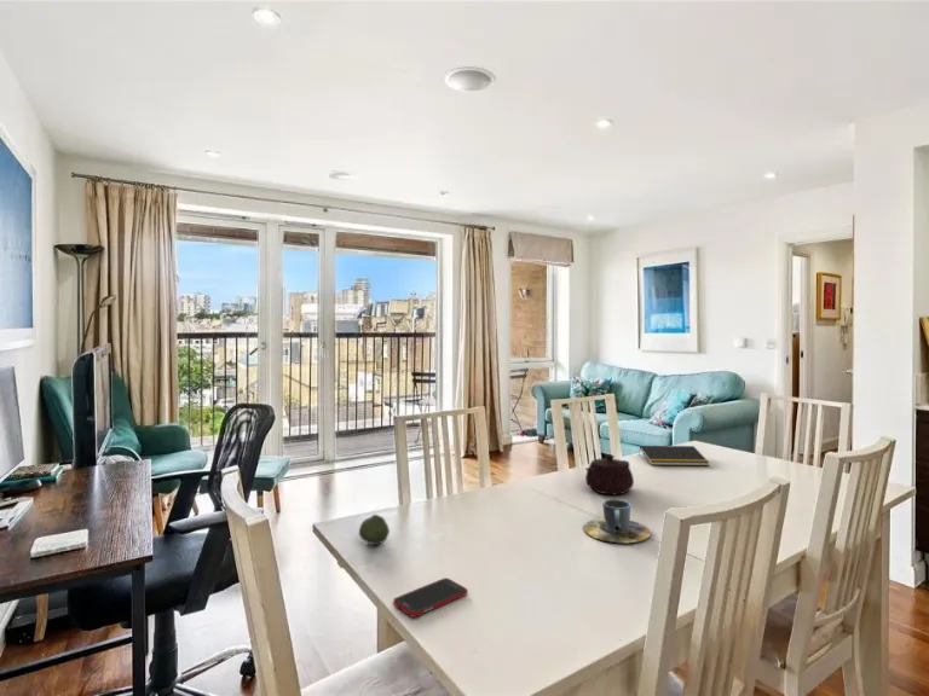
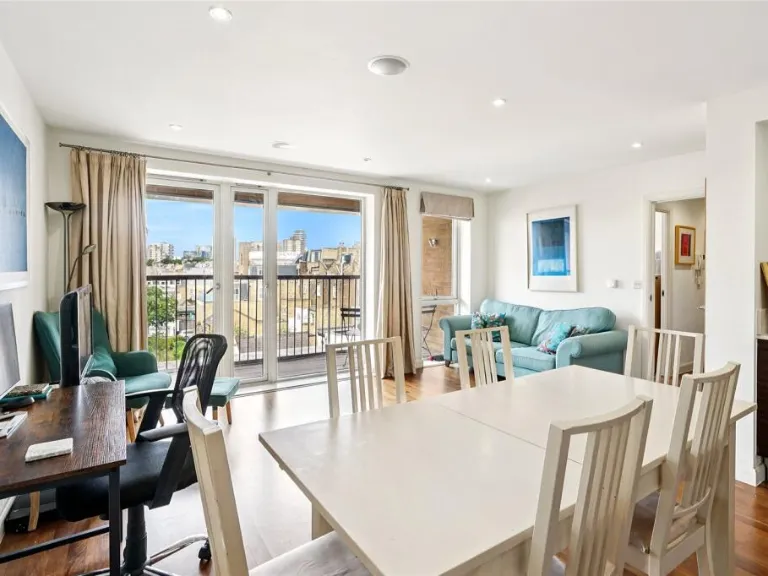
- notepad (673, 454)
- fruit (374, 528)
- cell phone (431, 596)
- cup (616, 516)
- teapot (607, 472)
